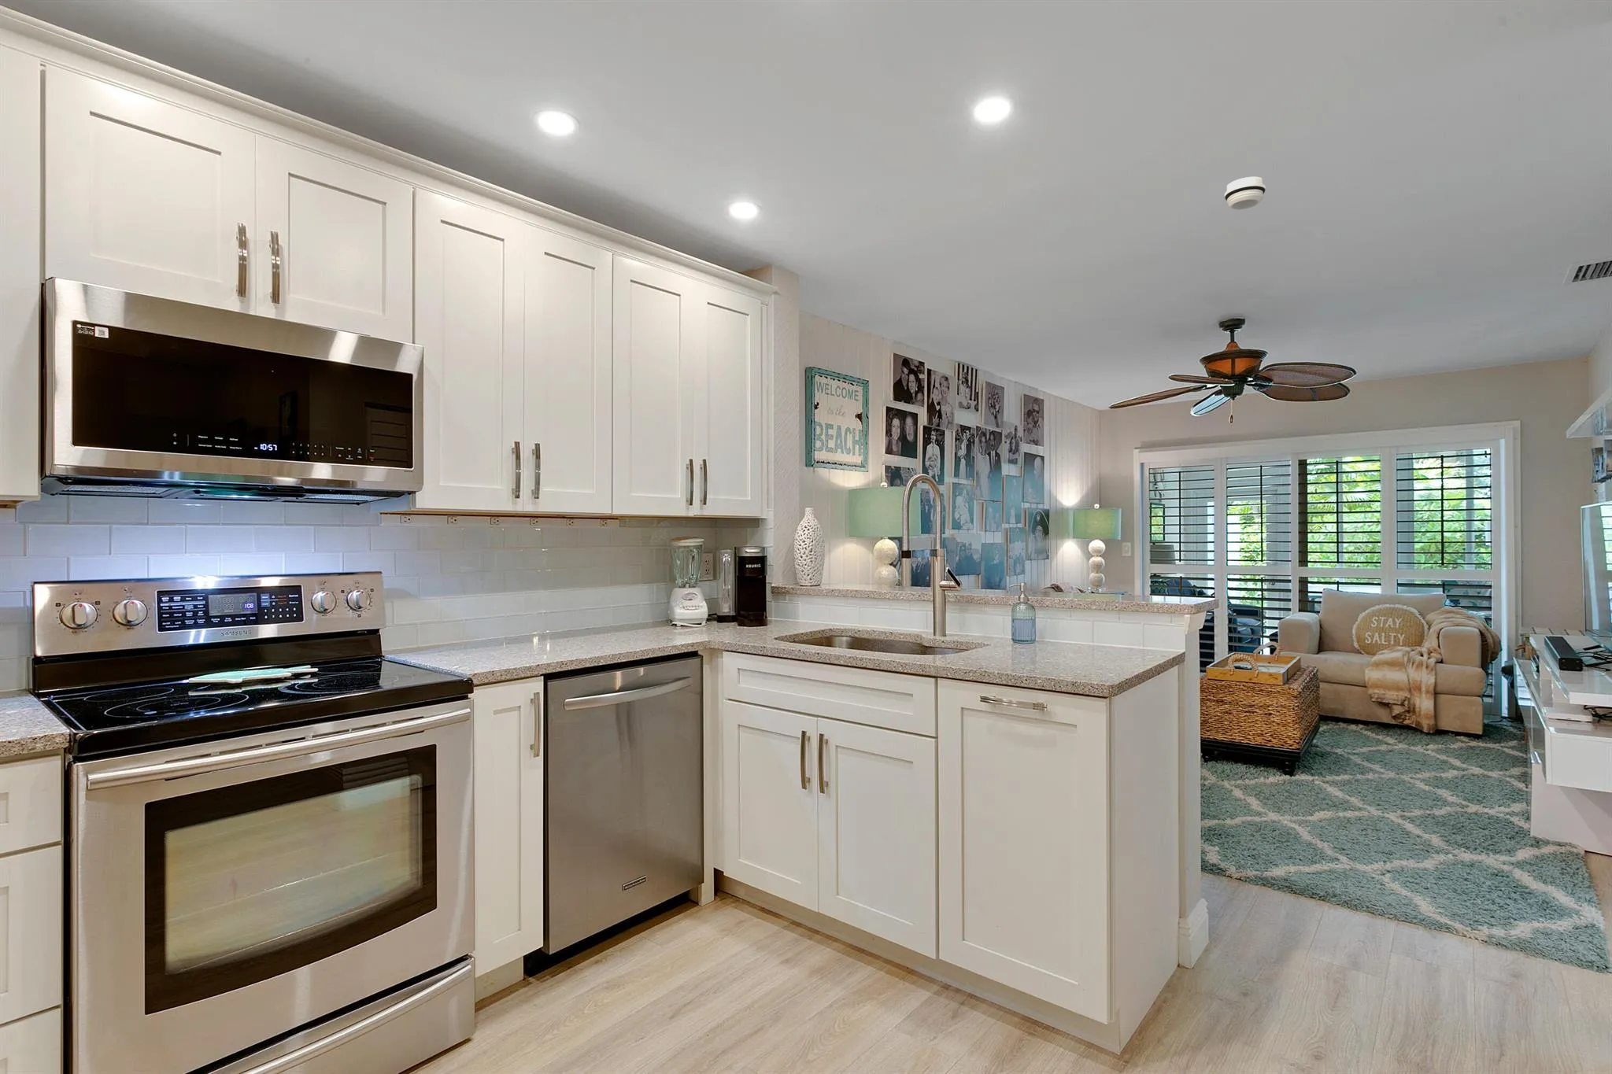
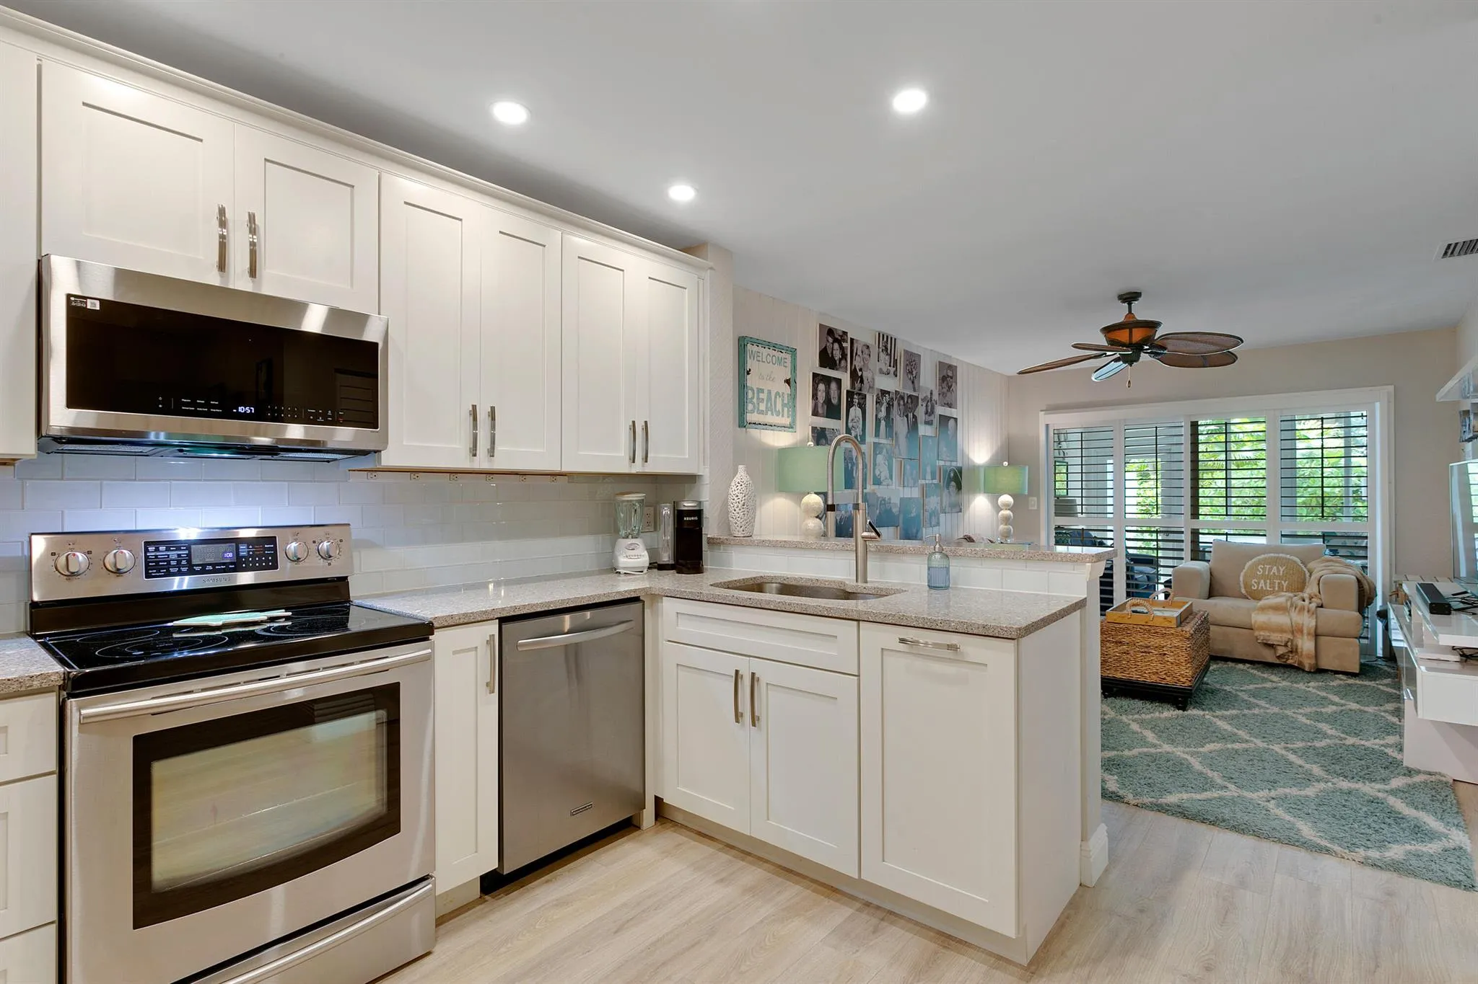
- smoke detector (1244, 193)
